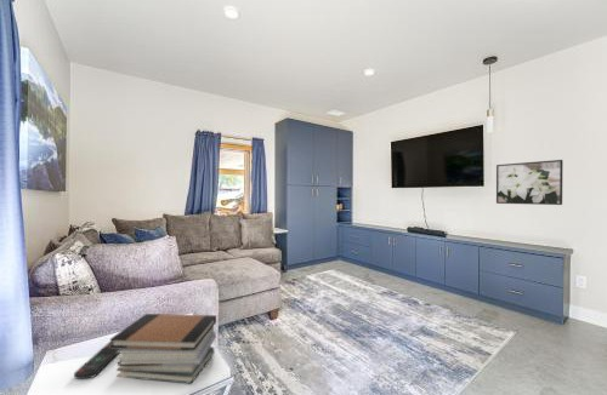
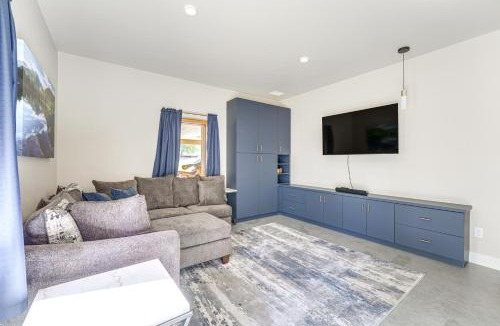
- book stack (169, 345)
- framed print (527, 183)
- remote control (106, 354)
